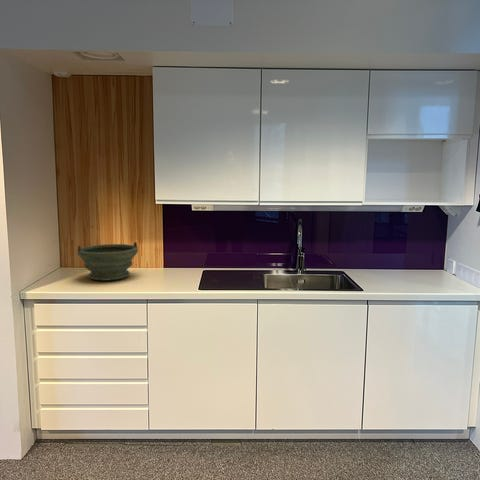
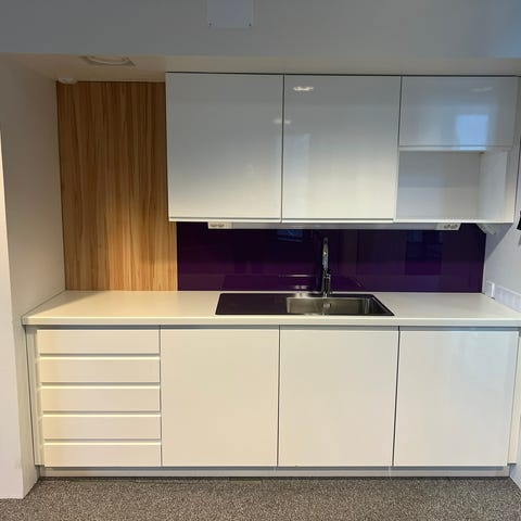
- bowl (108, 260)
